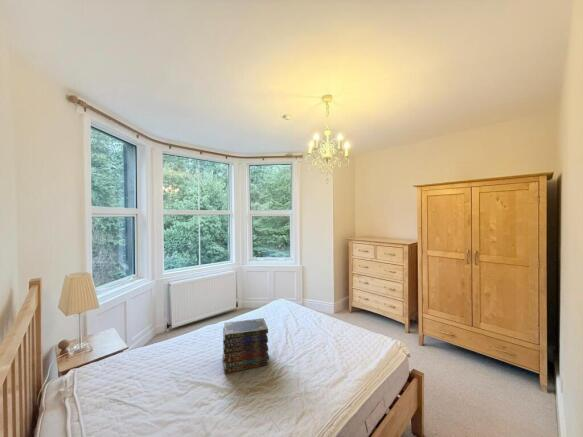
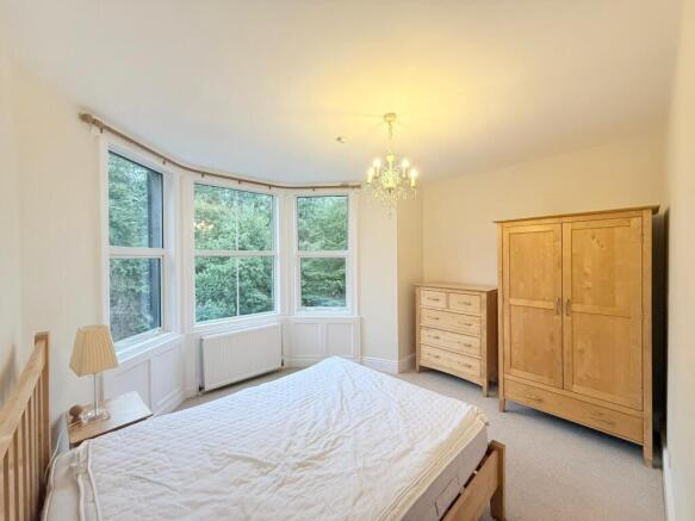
- book stack (245, 343)
